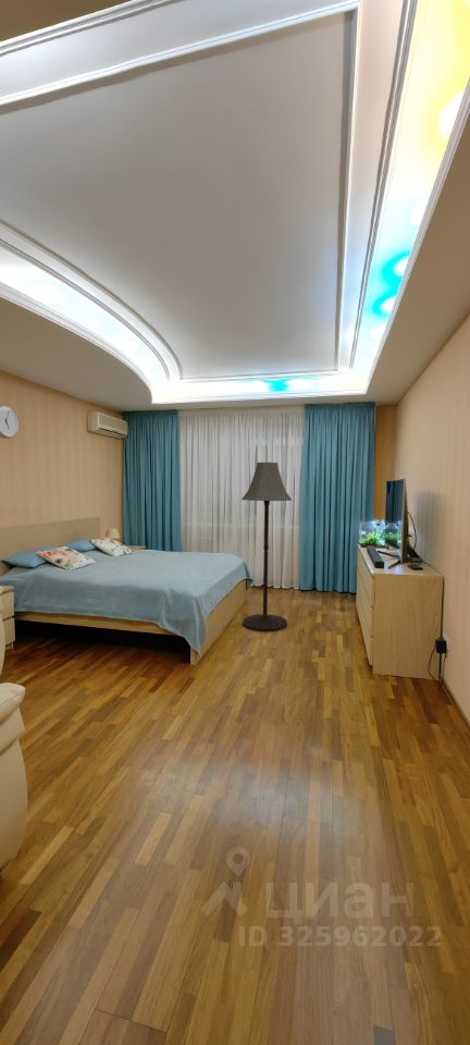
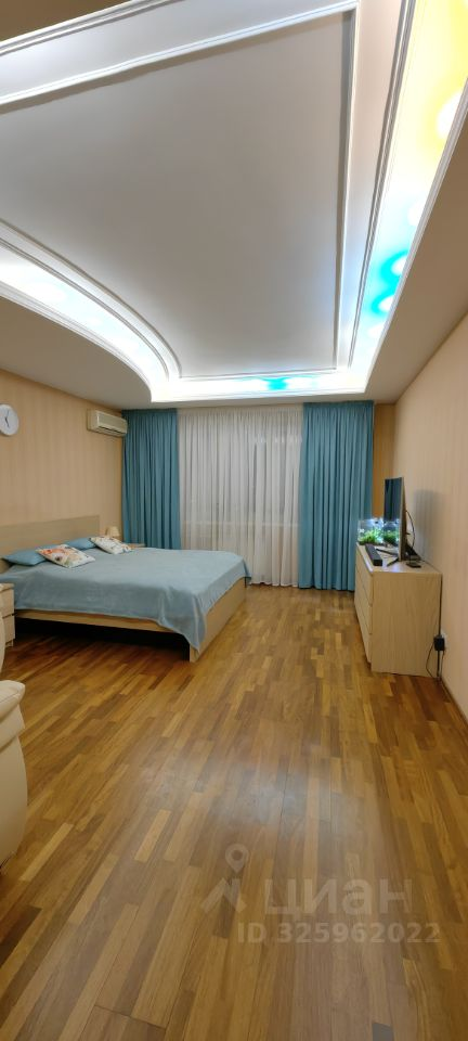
- floor lamp (265, 544)
